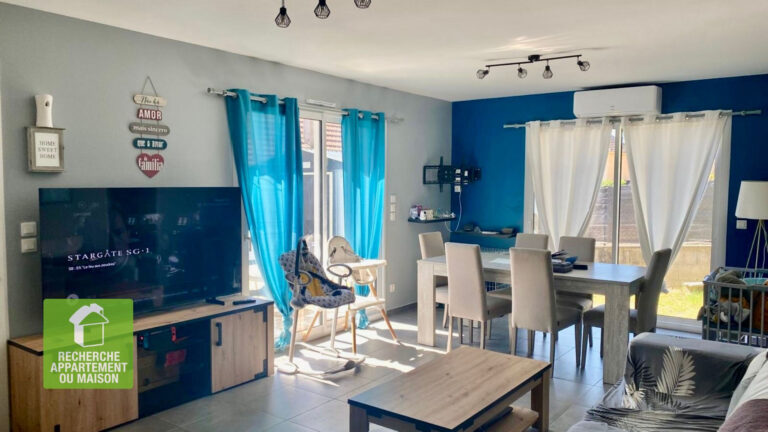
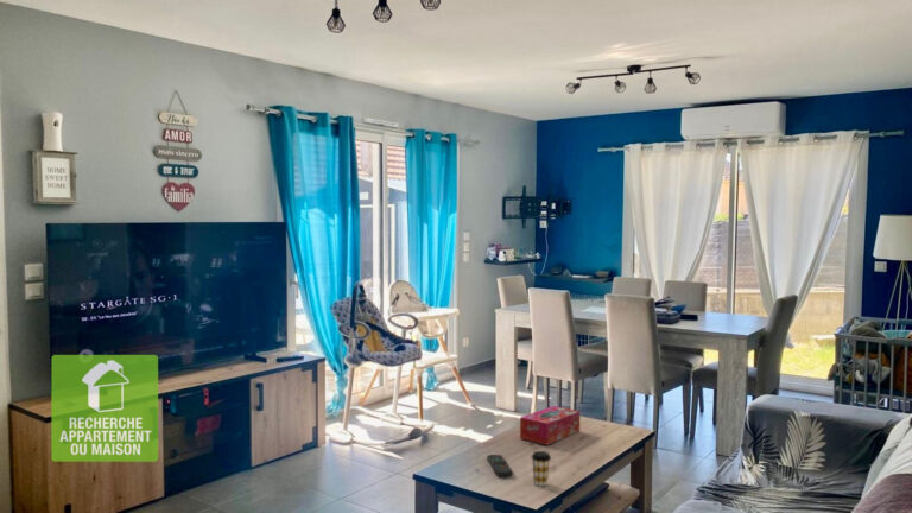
+ remote control (499, 464)
+ coffee cup (540, 468)
+ tissue box (550, 424)
